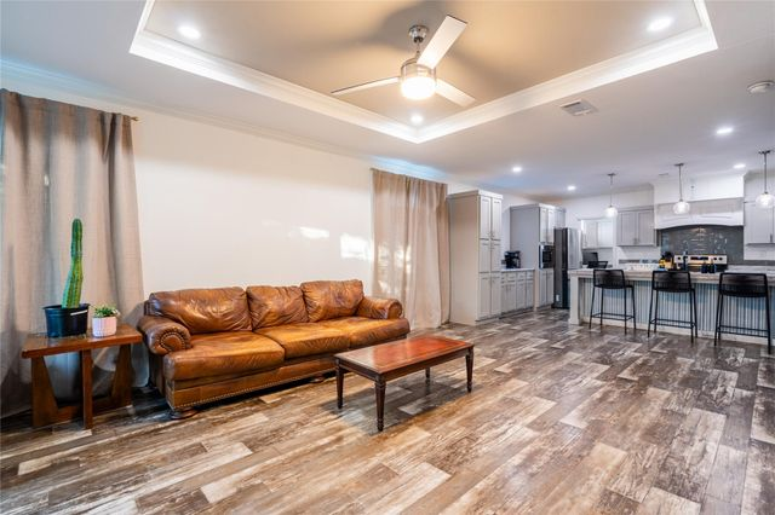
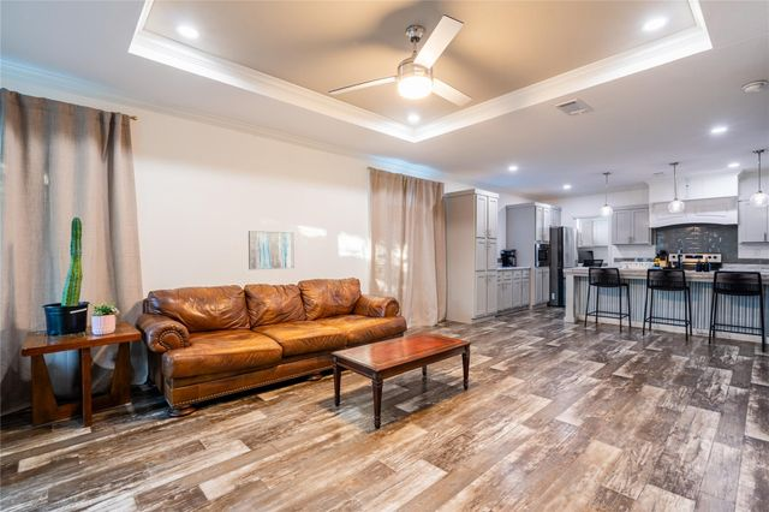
+ wall art (272, 250)
